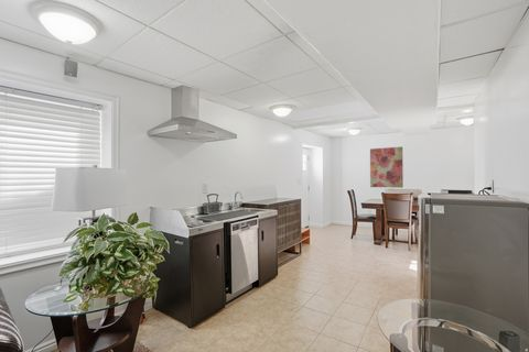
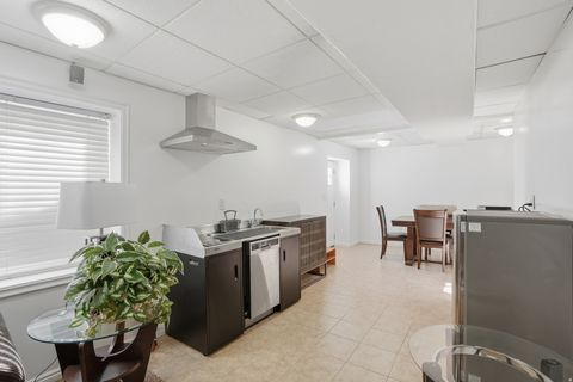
- wall art (386, 167)
